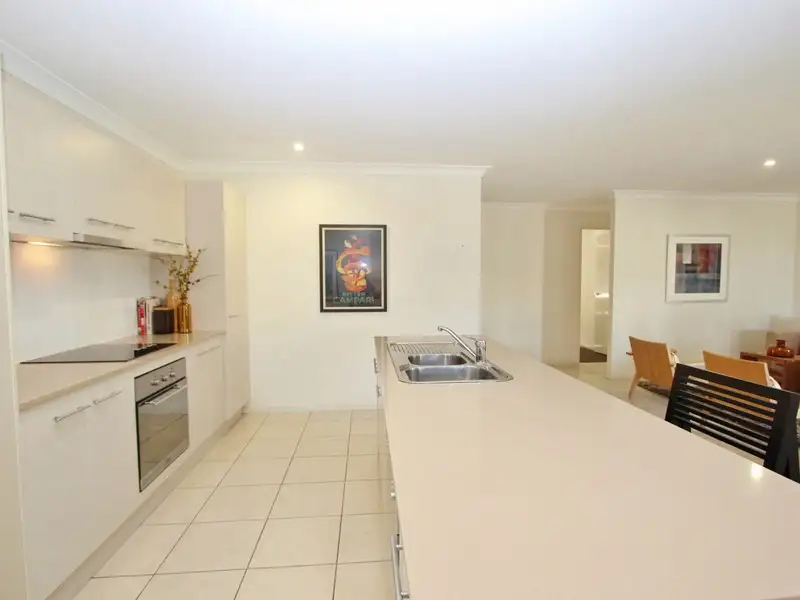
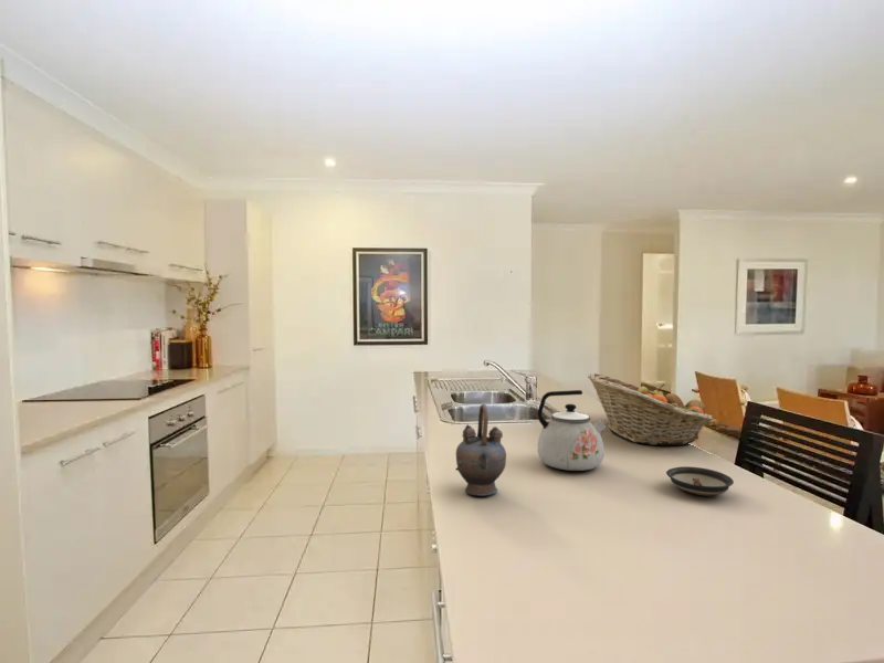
+ saucer (698, 483)
+ kettle (570, 428)
+ fruit basket (644, 404)
+ teapot (481, 449)
